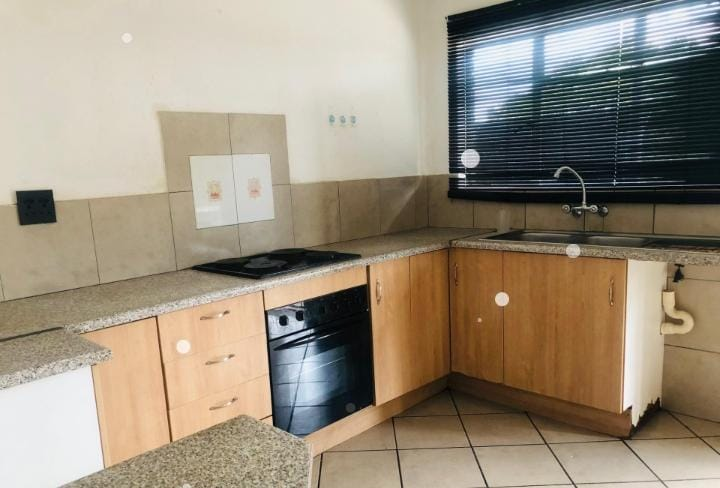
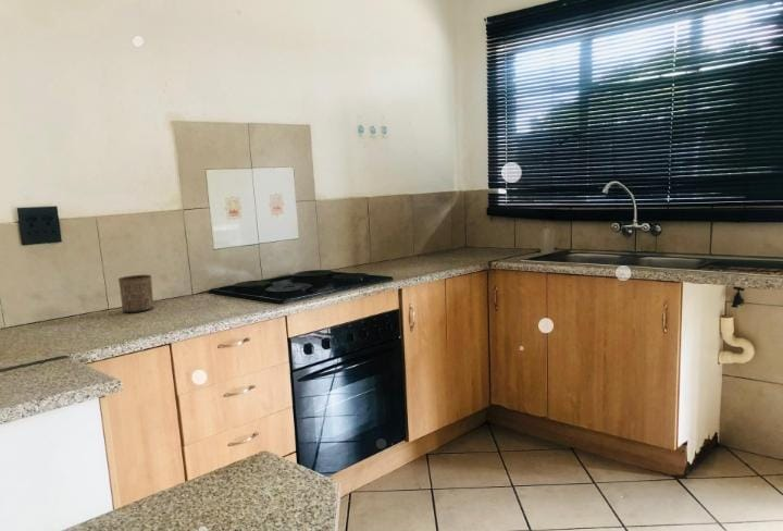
+ cup (136, 293)
